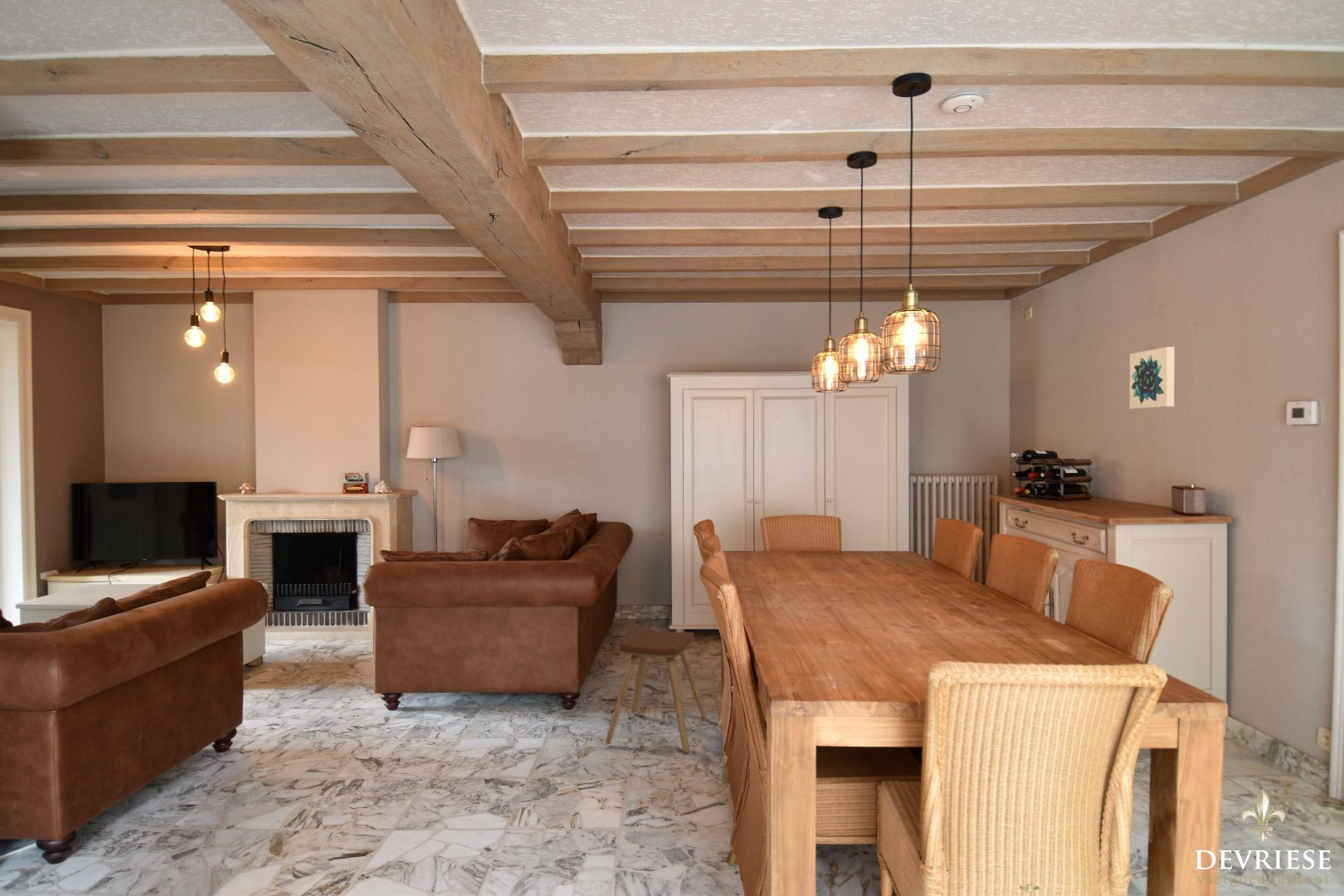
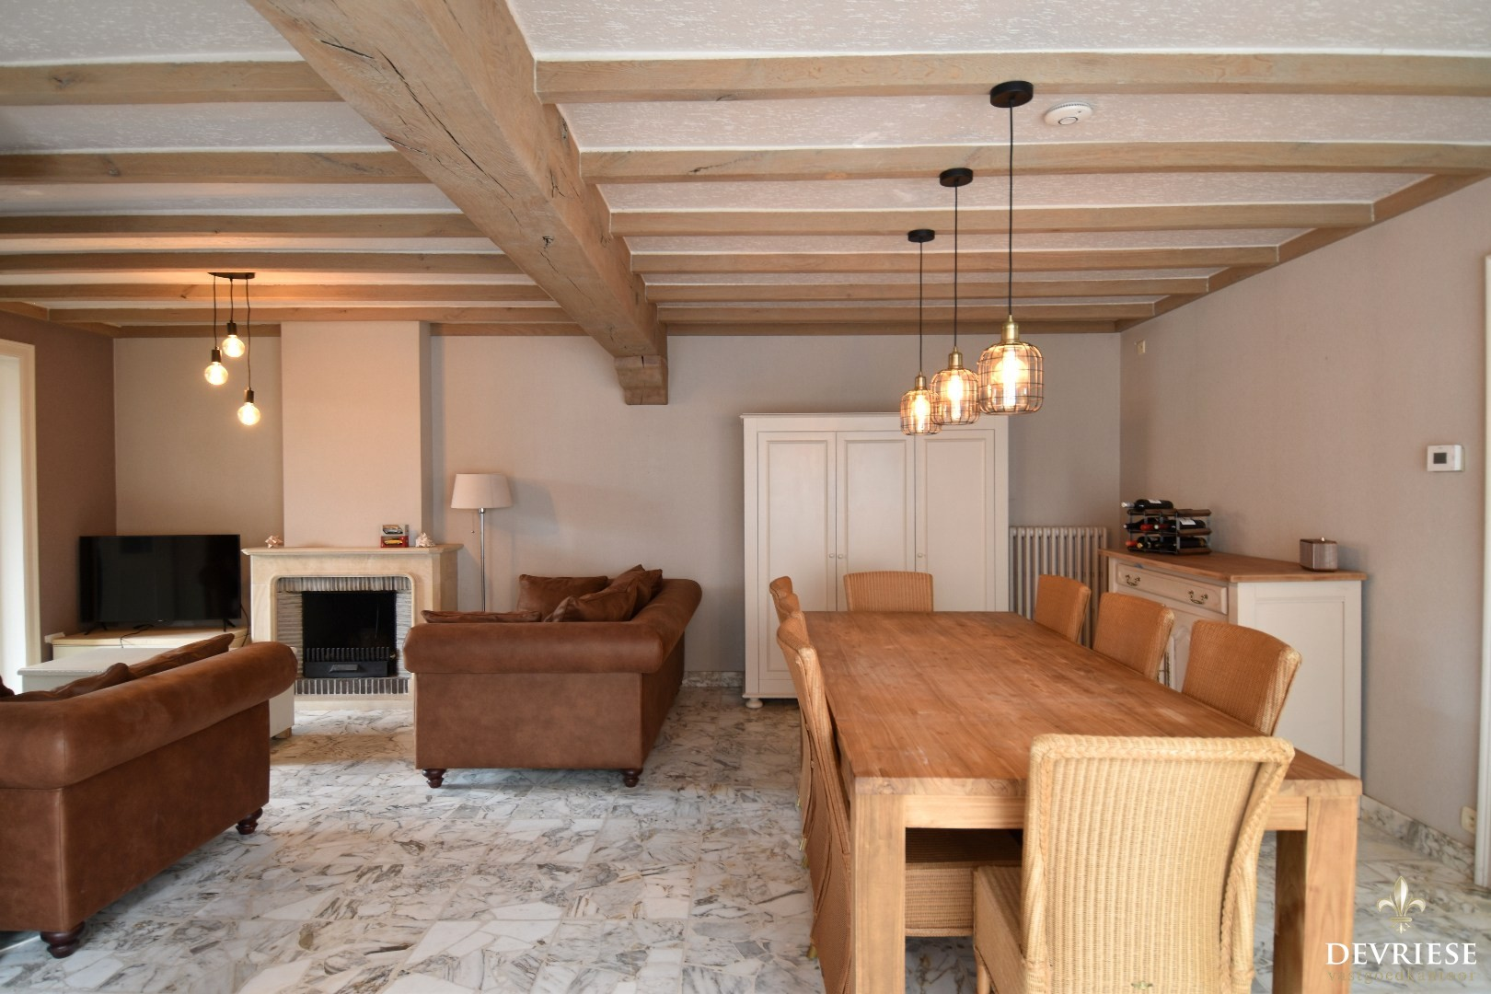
- wall art (1151, 379)
- music stool (670, 682)
